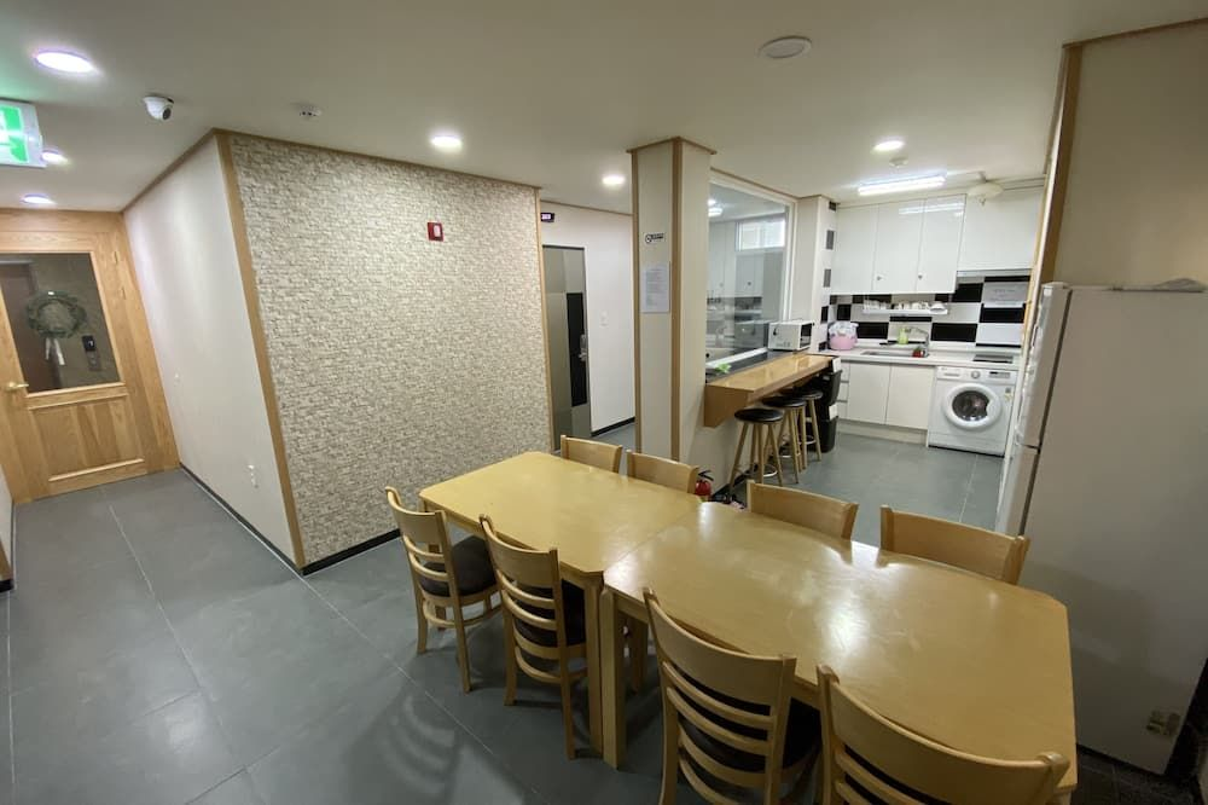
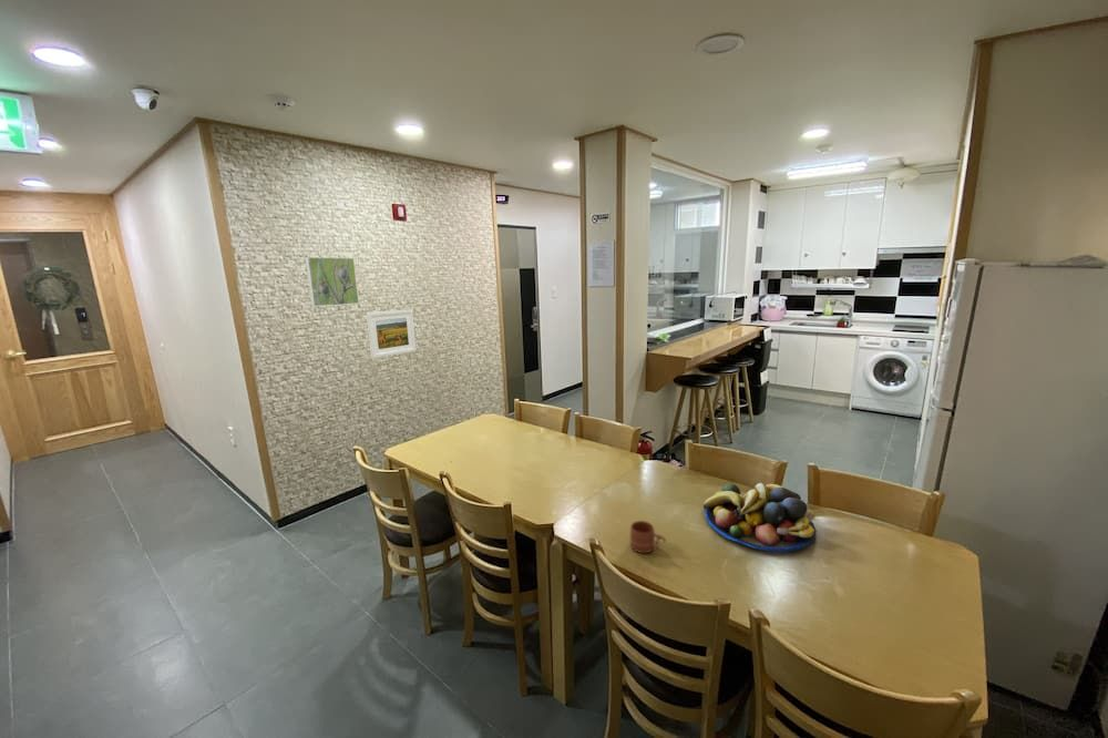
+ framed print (332, 281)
+ fruit bowl (758, 505)
+ mug (647, 539)
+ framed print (392, 332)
